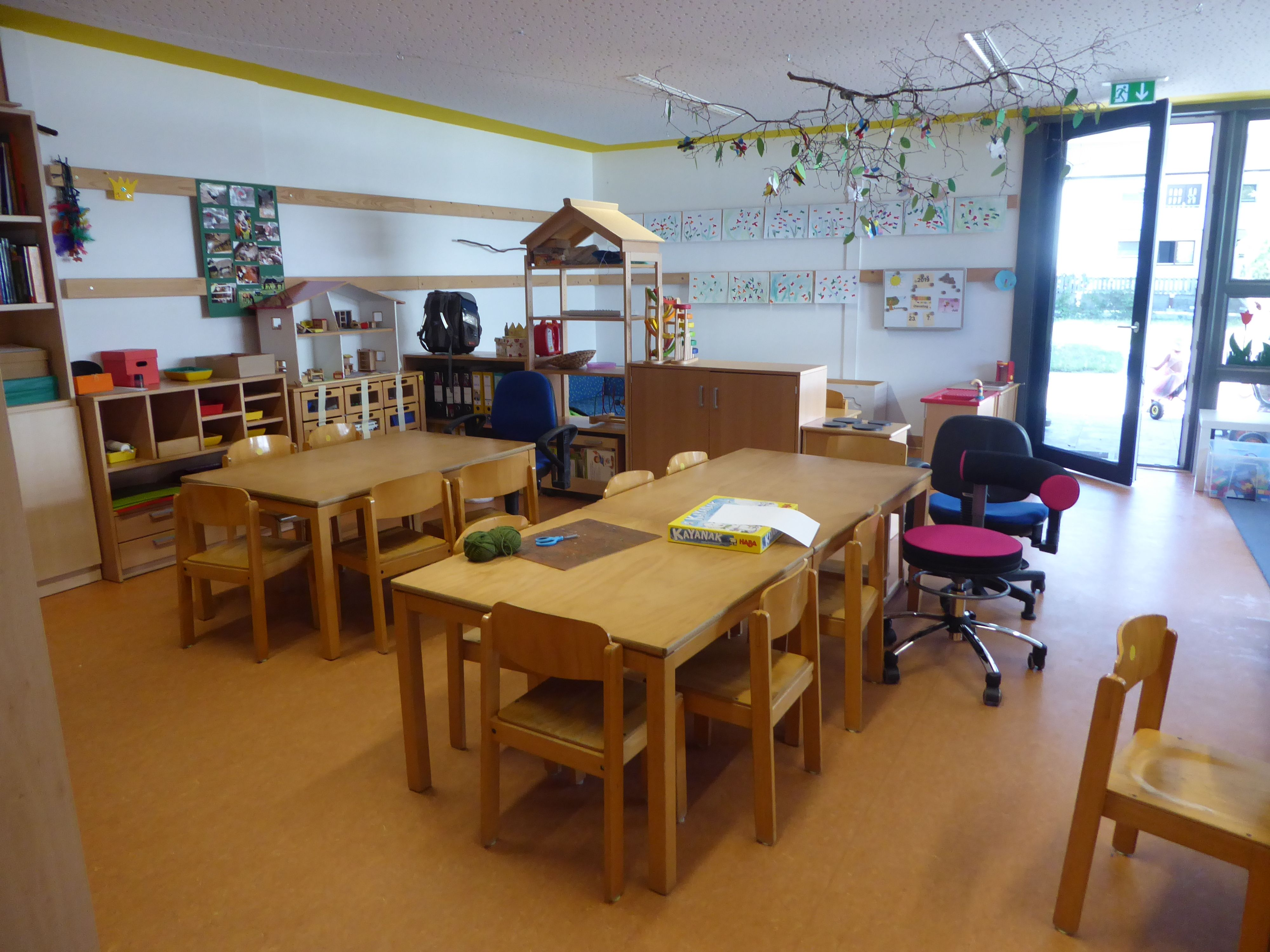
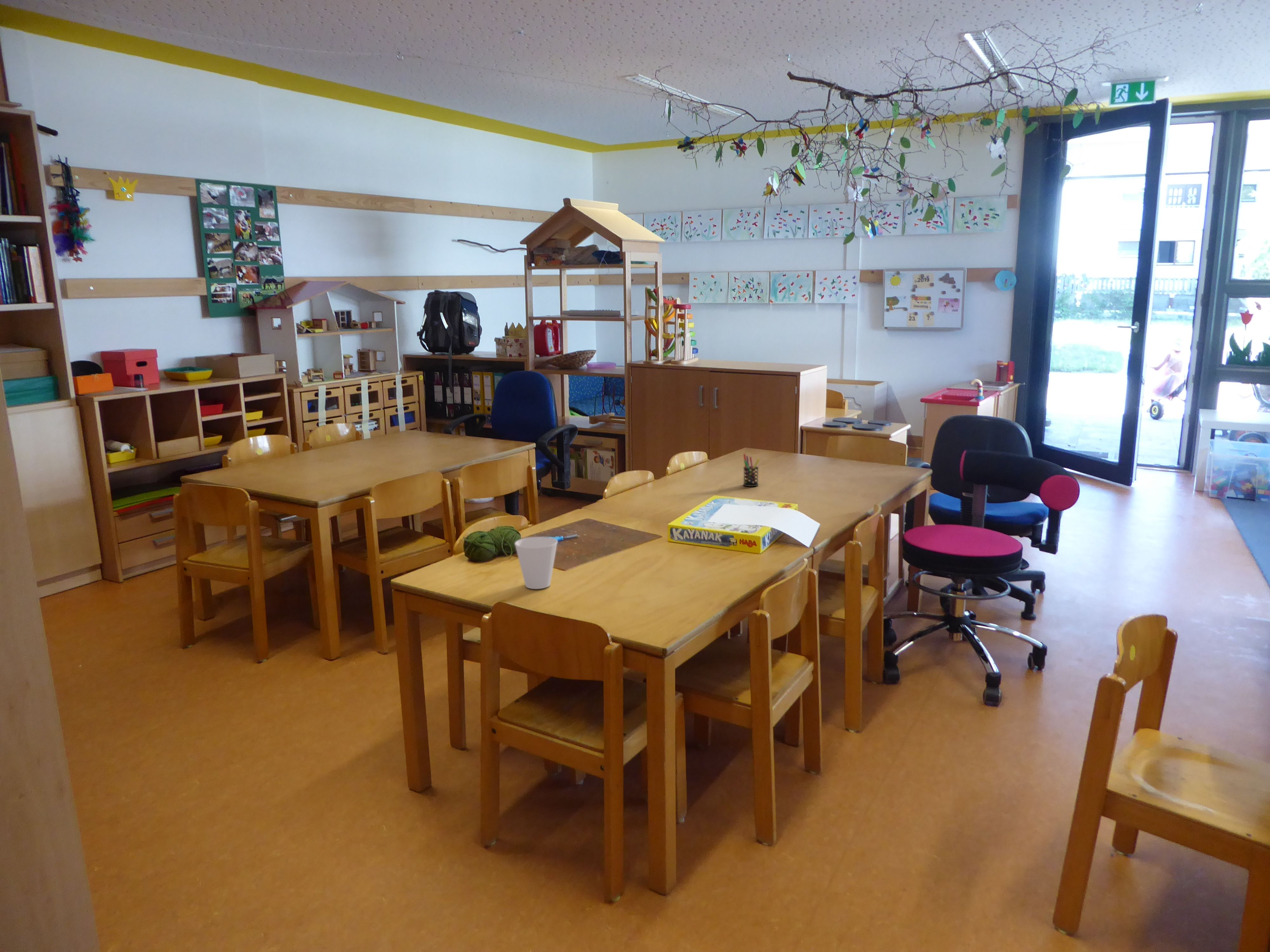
+ pen holder (749, 470)
+ cup (537, 564)
